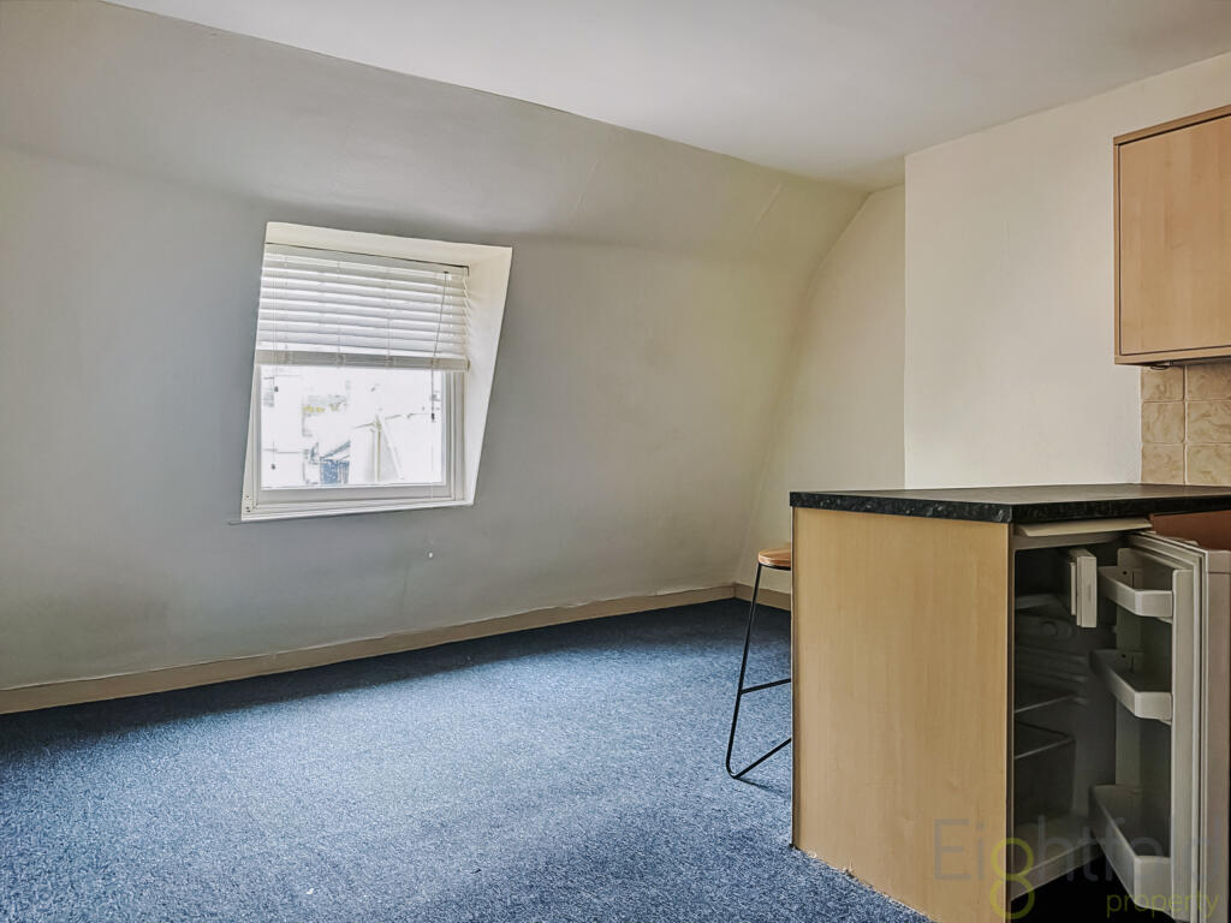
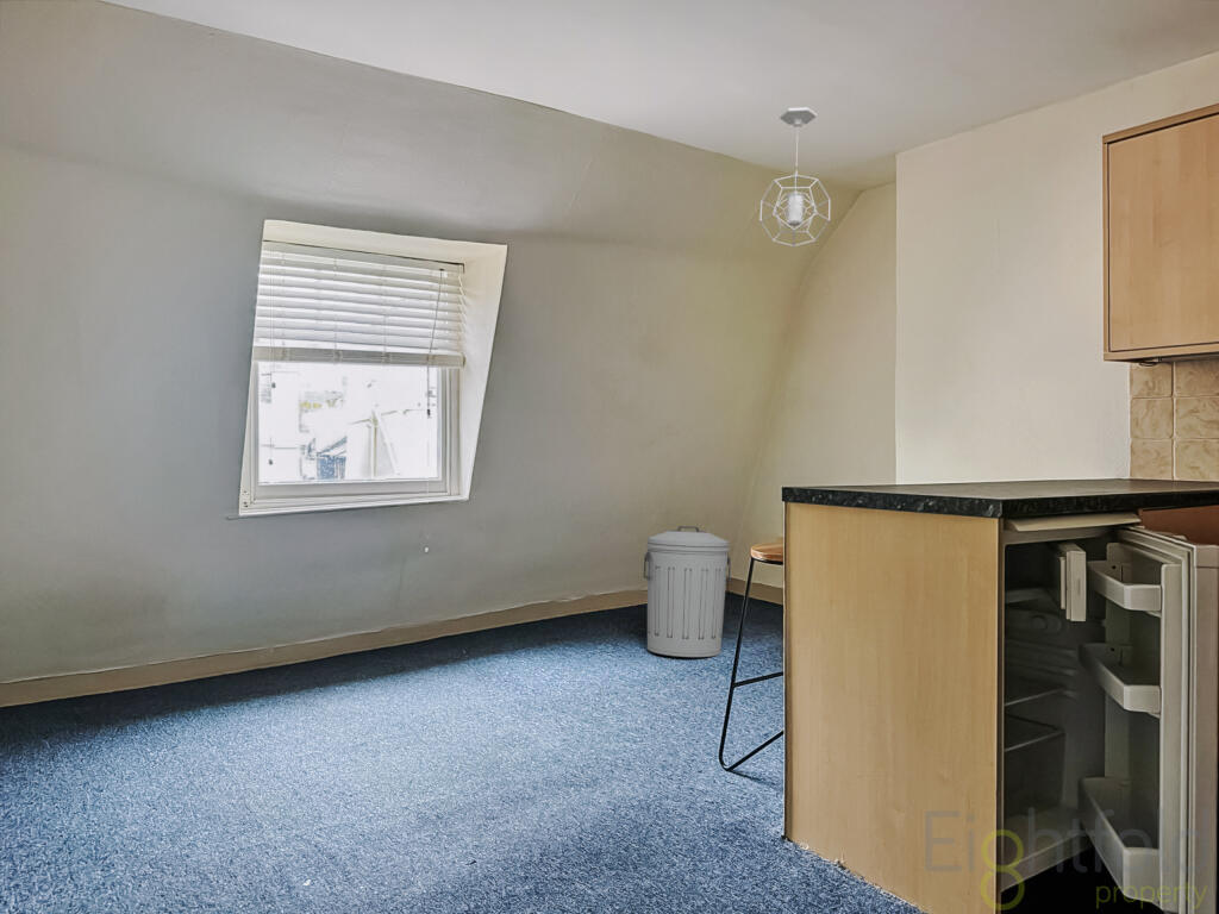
+ pendant light (795, 180)
+ trash can (686, 588)
